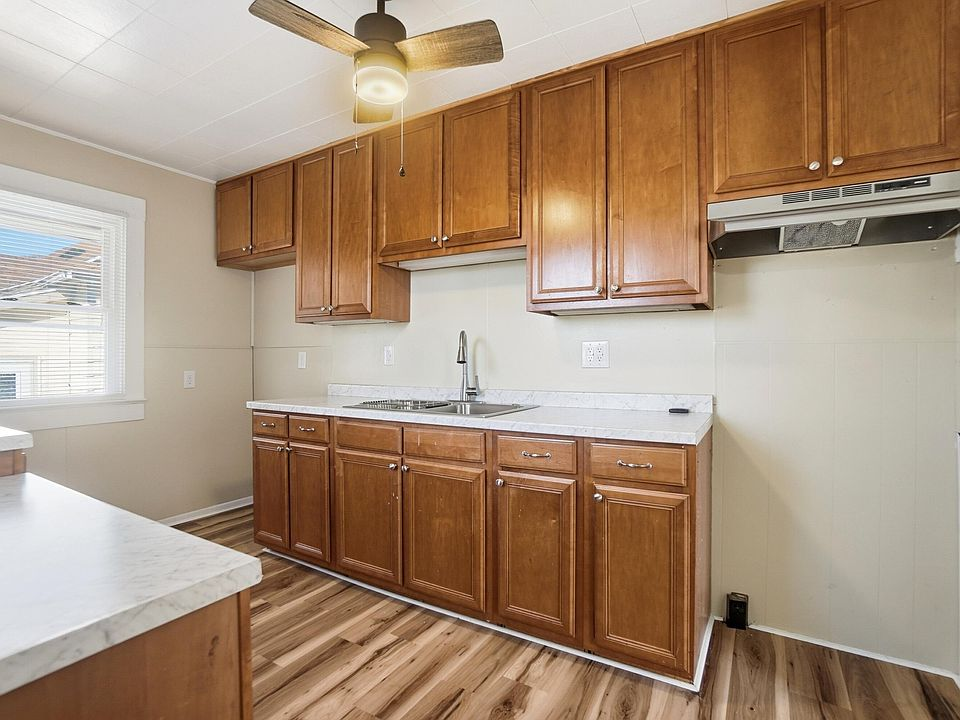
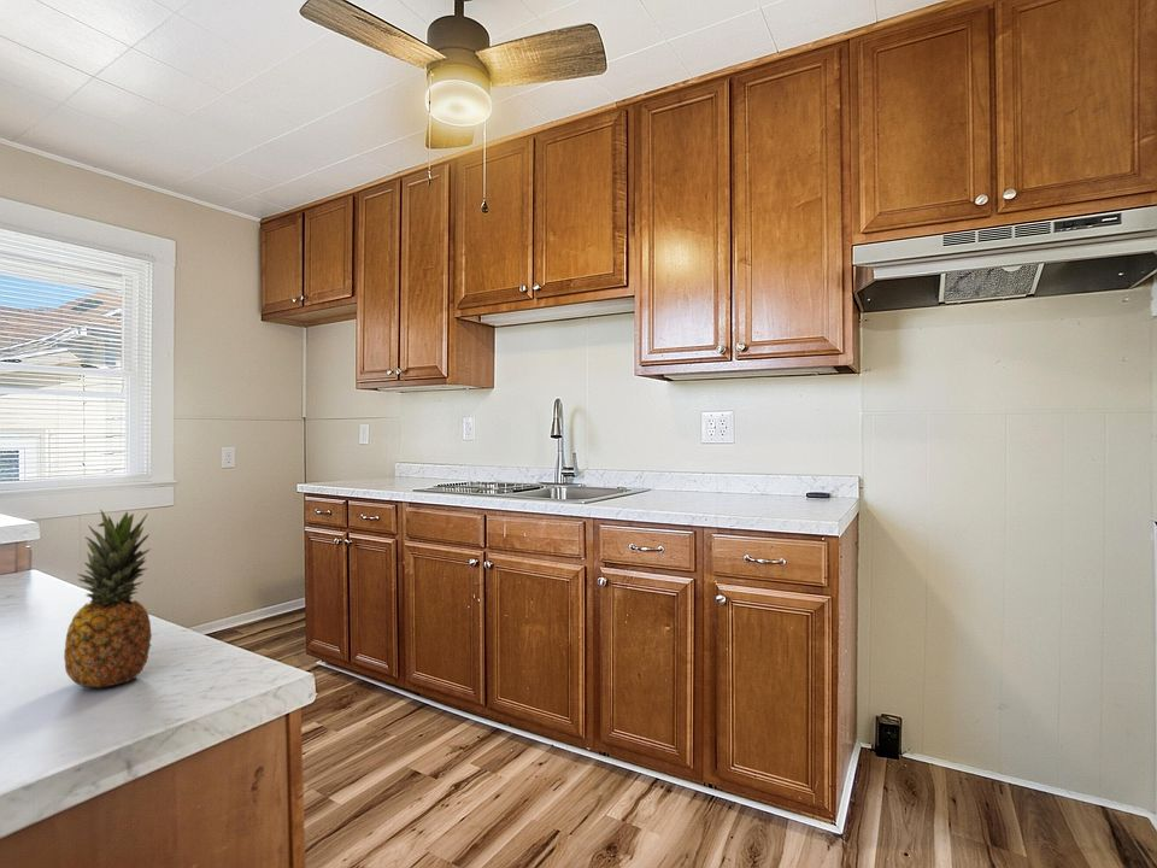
+ fruit (108, 593)
